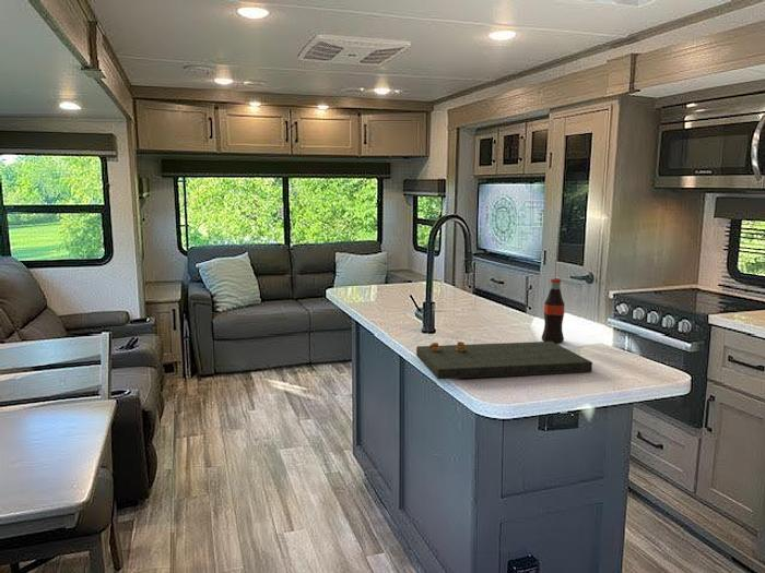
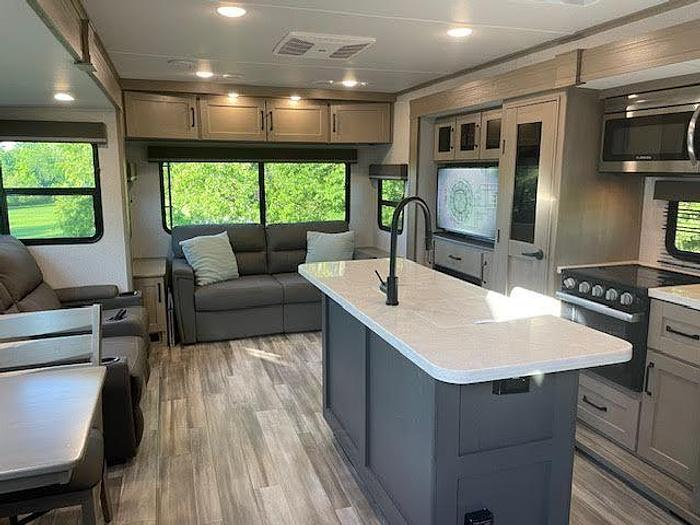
- cutting board (499, 354)
- bottle (554, 310)
